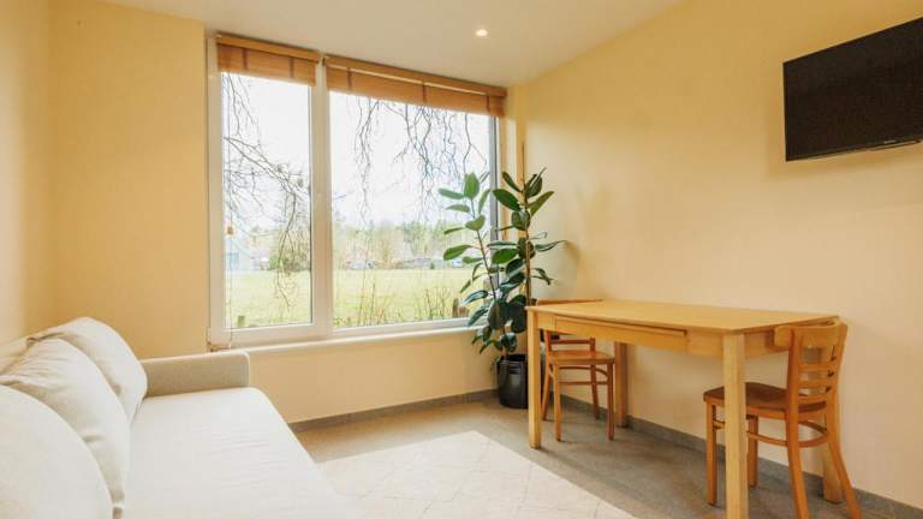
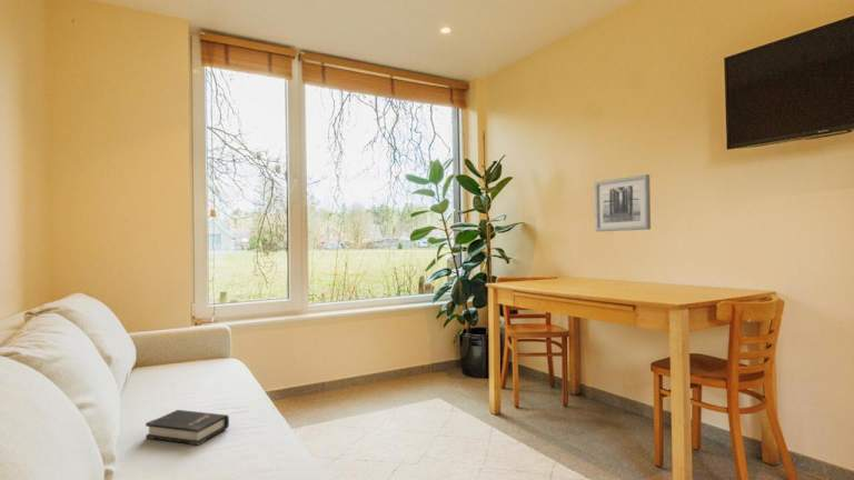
+ hardback book (188, 426)
+ wall art (620, 204)
